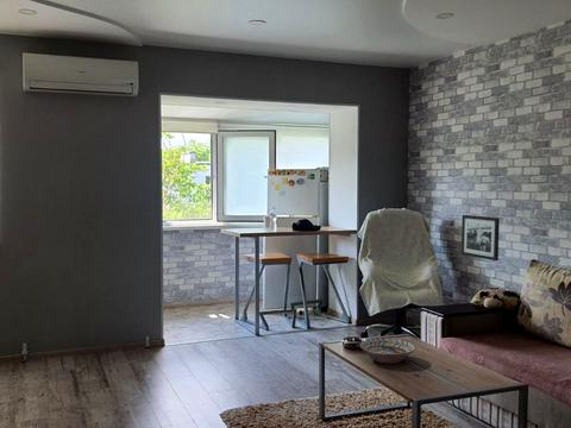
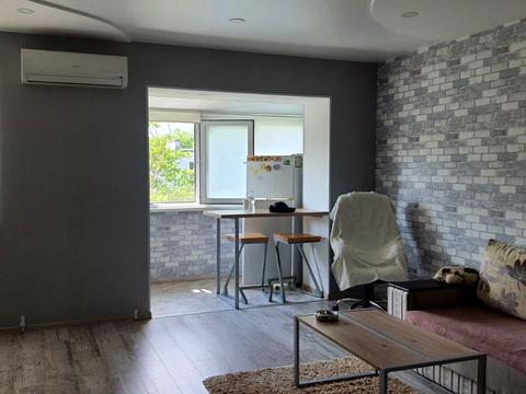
- decorative bowl (387, 352)
- picture frame (479, 237)
